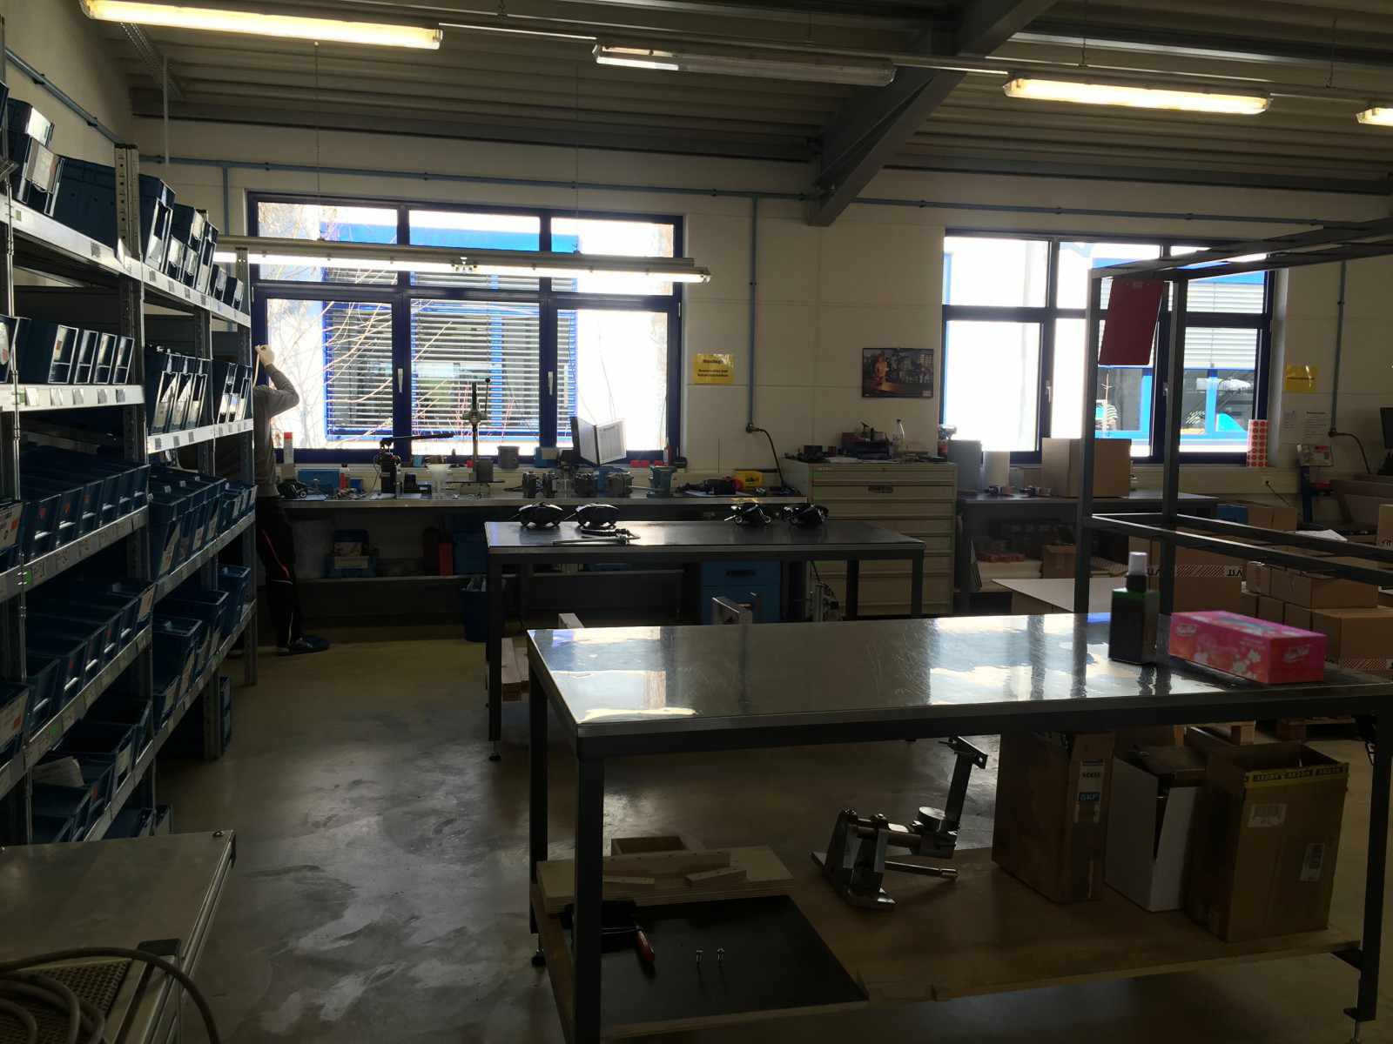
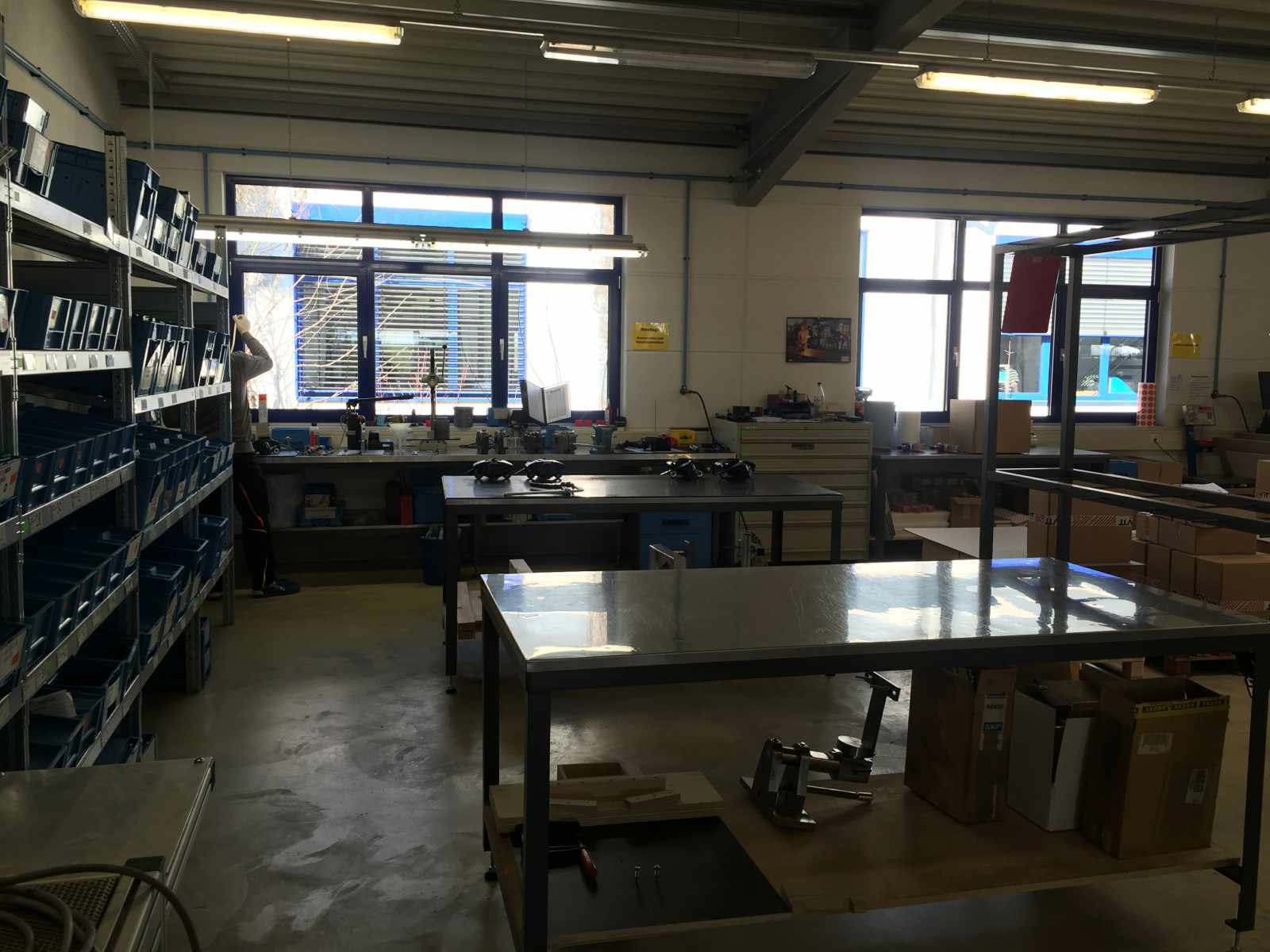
- spray bottle (1134, 606)
- tissue box (1243, 645)
